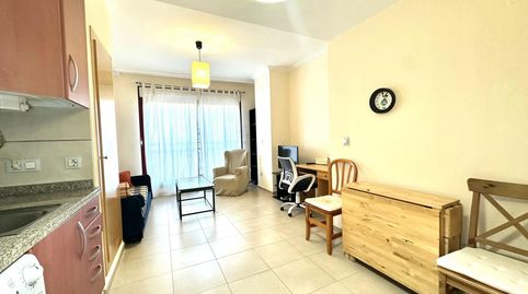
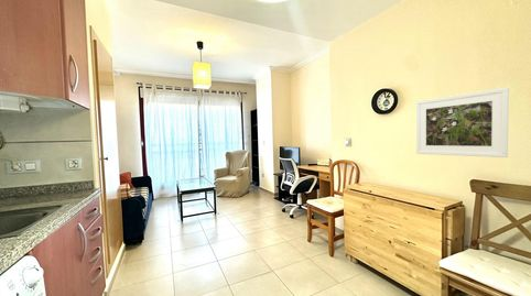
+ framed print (455, 125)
